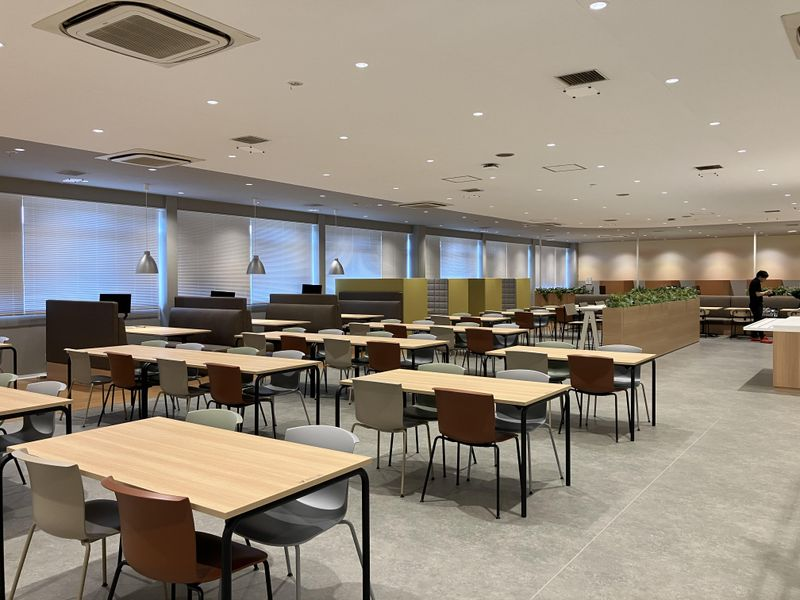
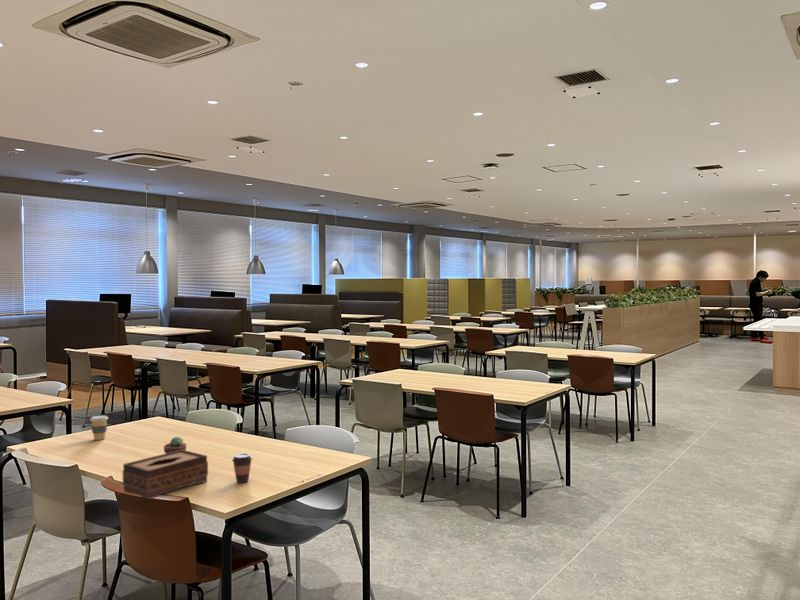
+ coffee cup (99, 427)
+ potted succulent (175, 450)
+ coffee cup (242, 468)
+ tissue box (166, 472)
